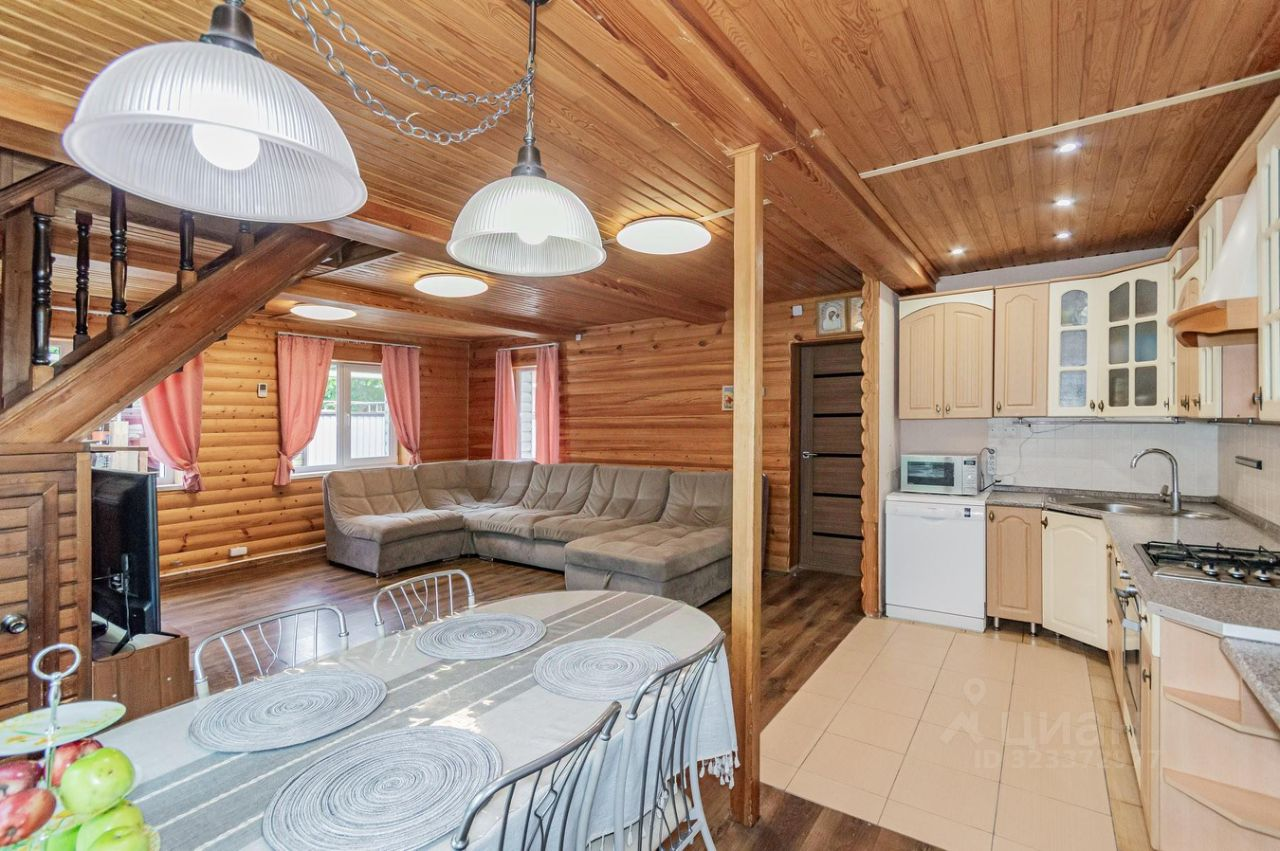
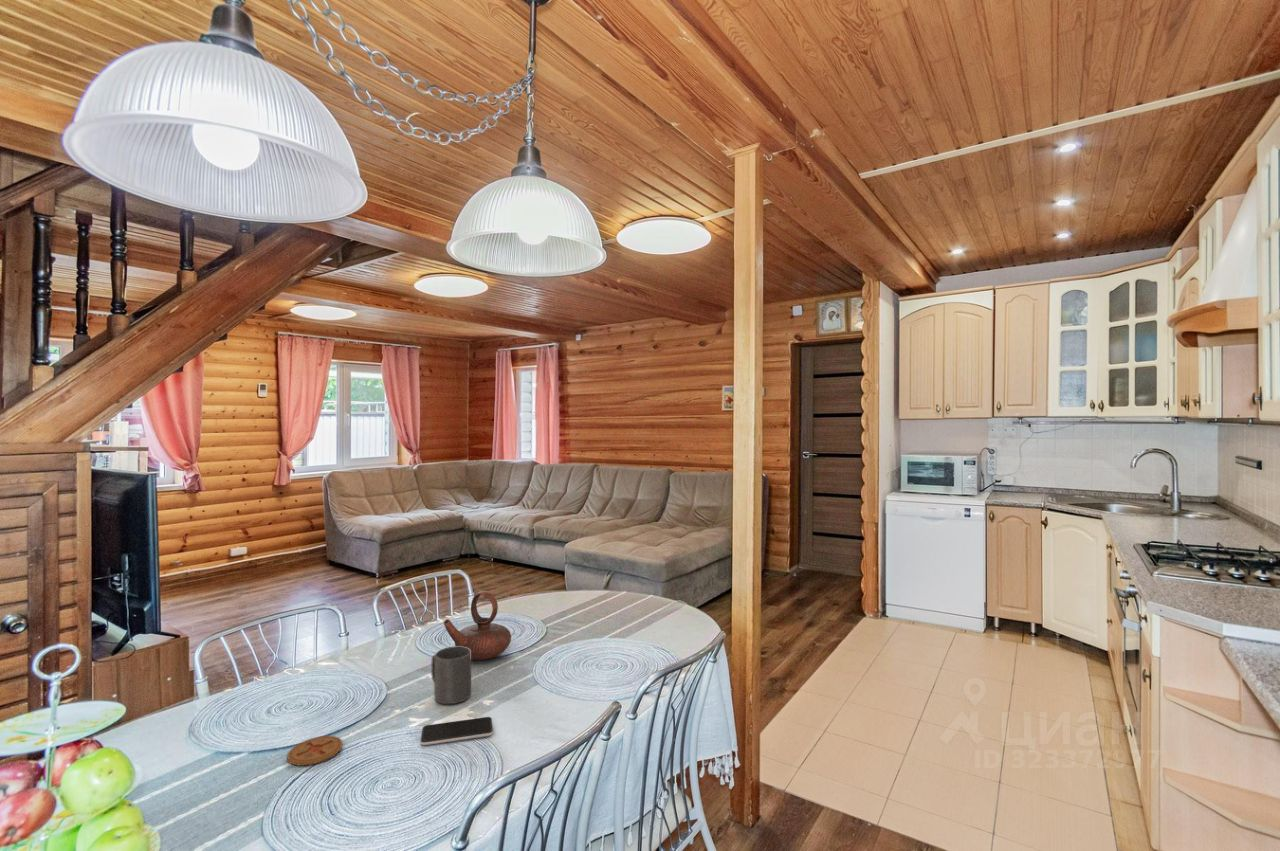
+ teapot (476, 626)
+ smartphone (457, 730)
+ coaster (315, 750)
+ mug (448, 673)
